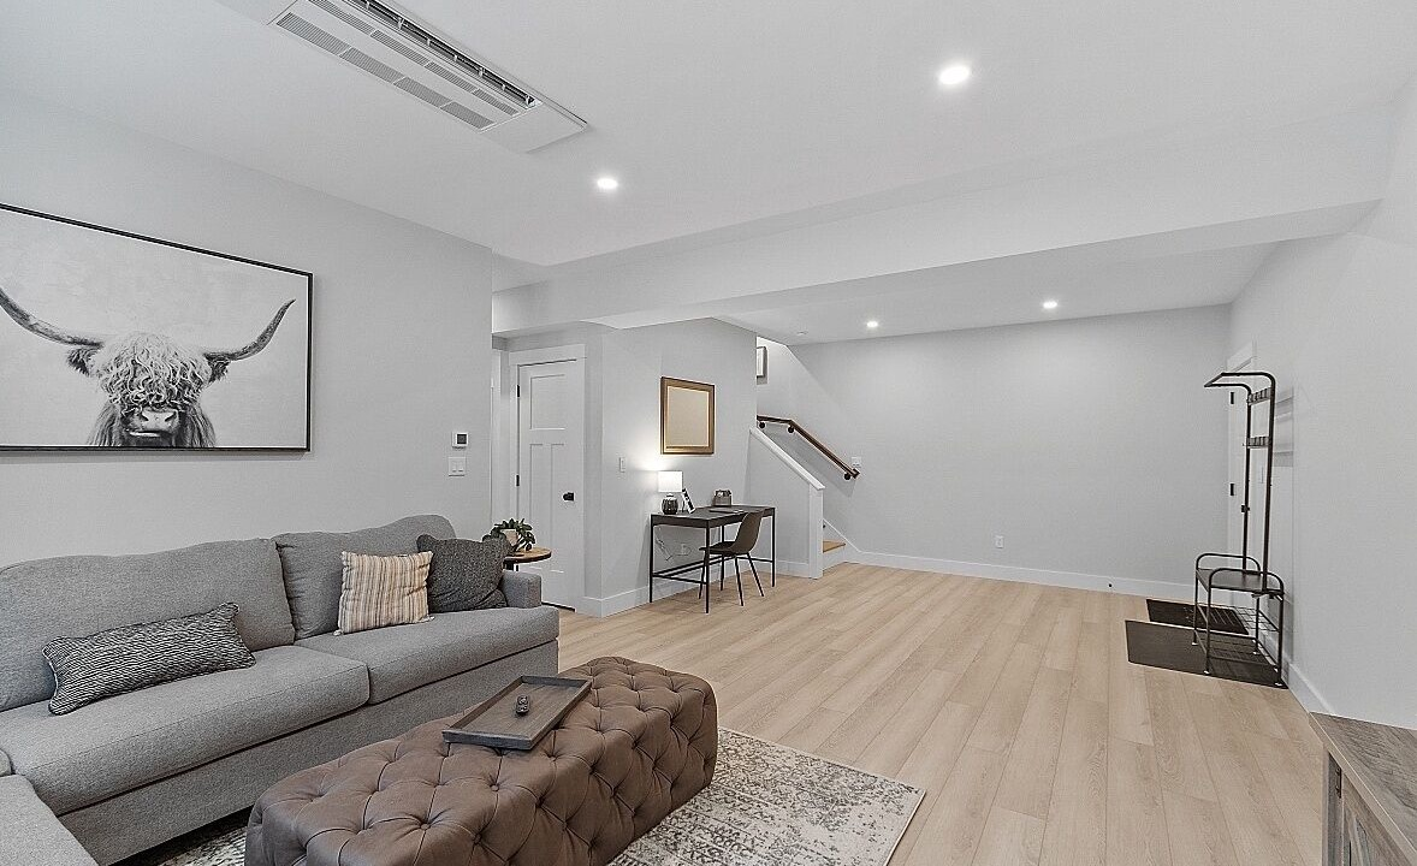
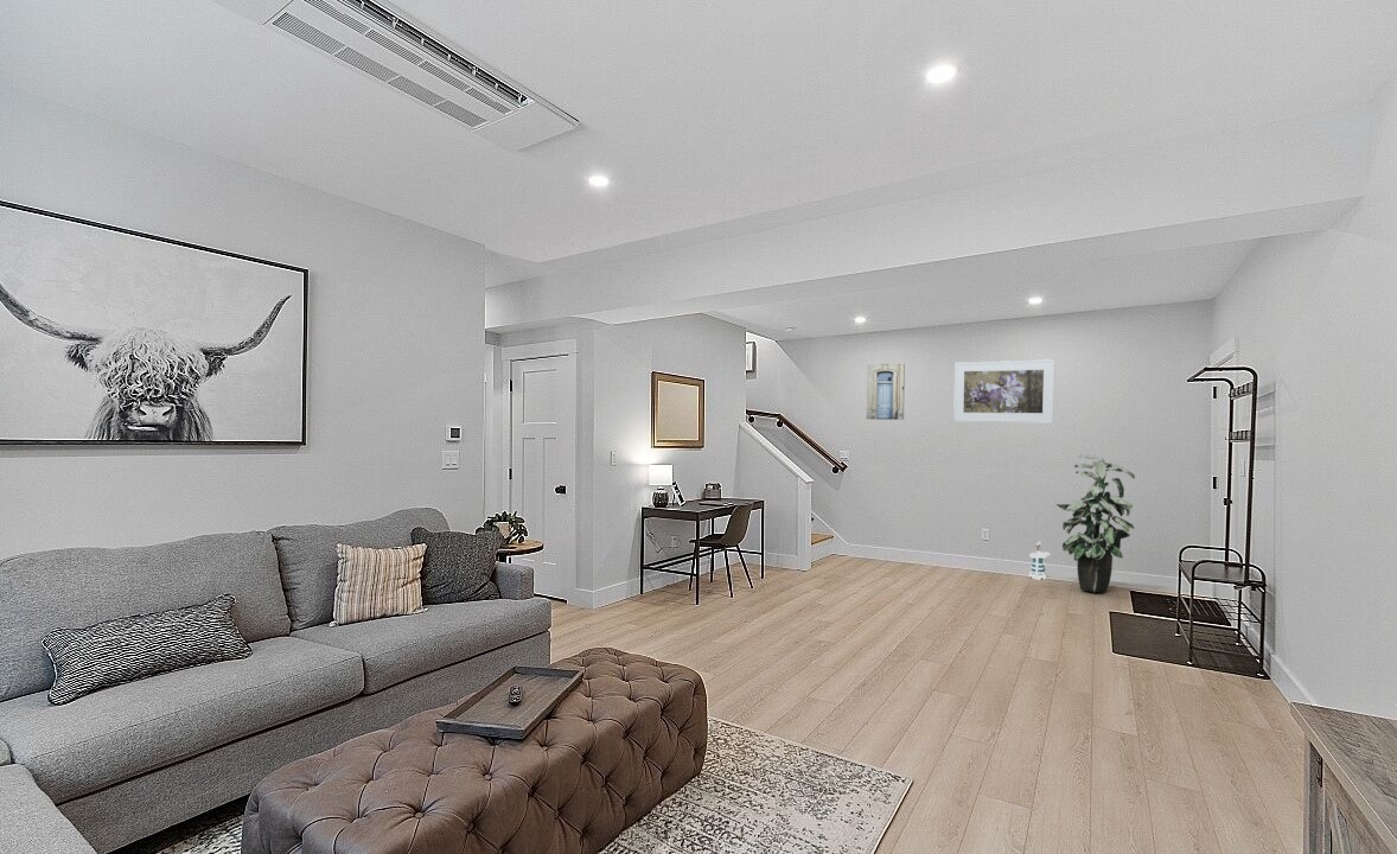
+ wall art (885, 391)
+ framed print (1002, 391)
+ lantern (1039, 559)
+ indoor plant (1092, 522)
